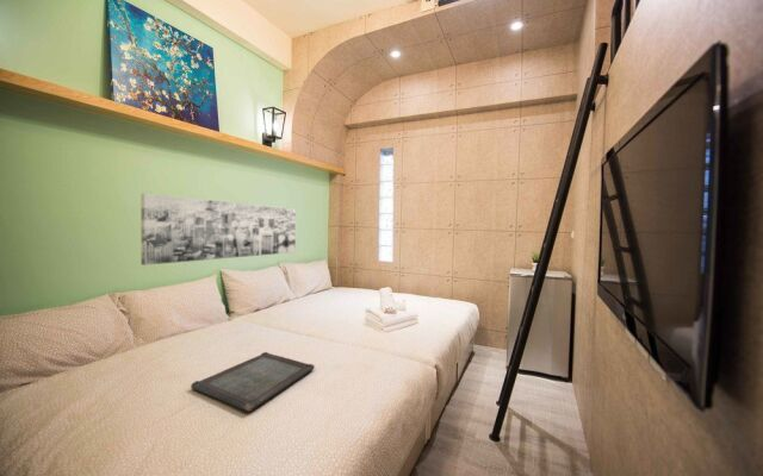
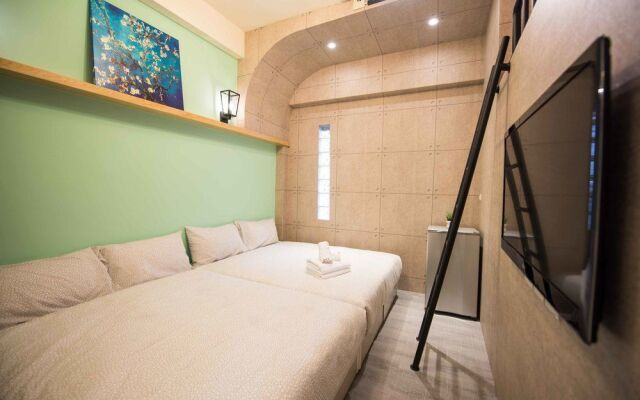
- wall art (236, 230)
- serving tray (258, 376)
